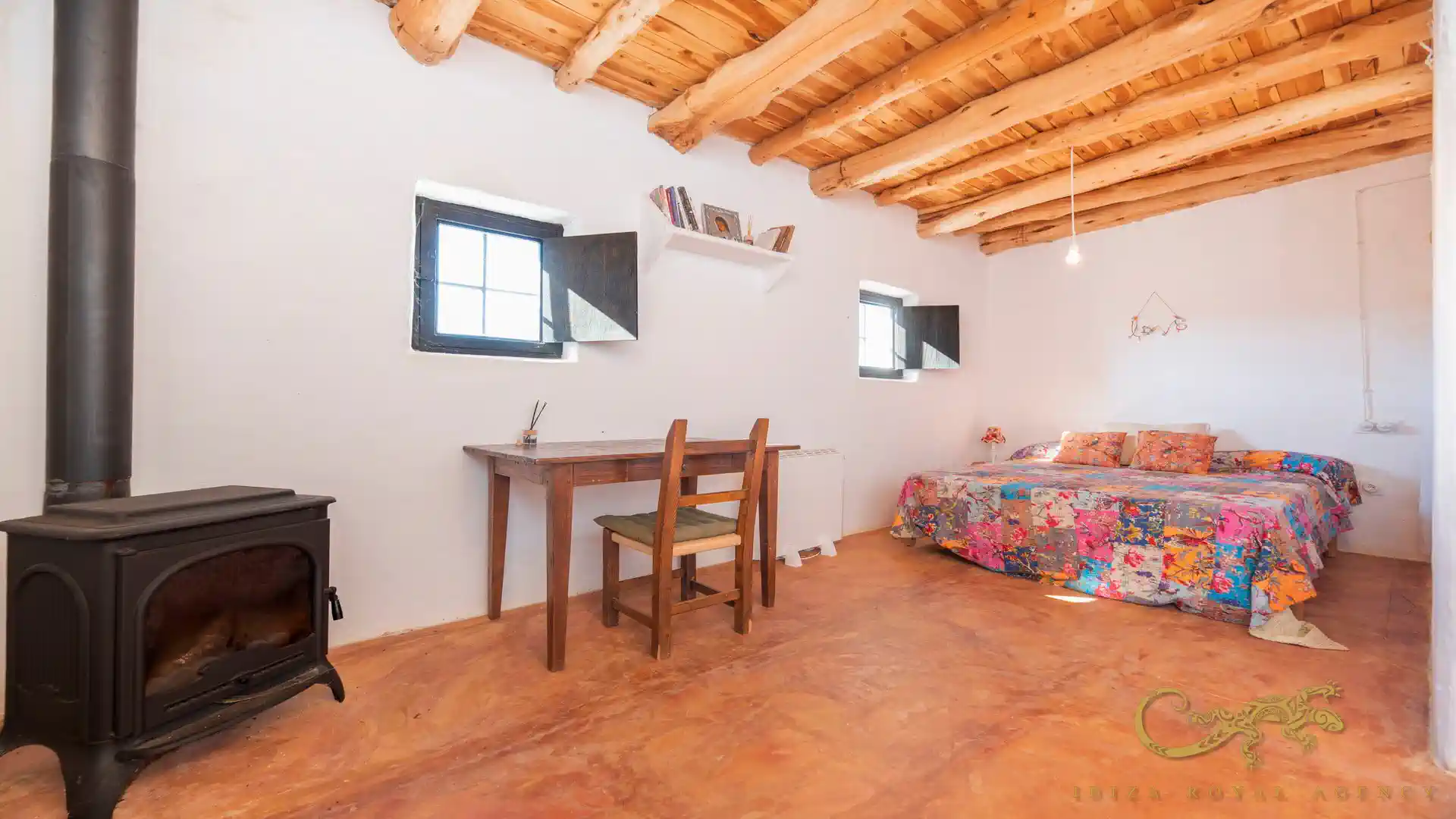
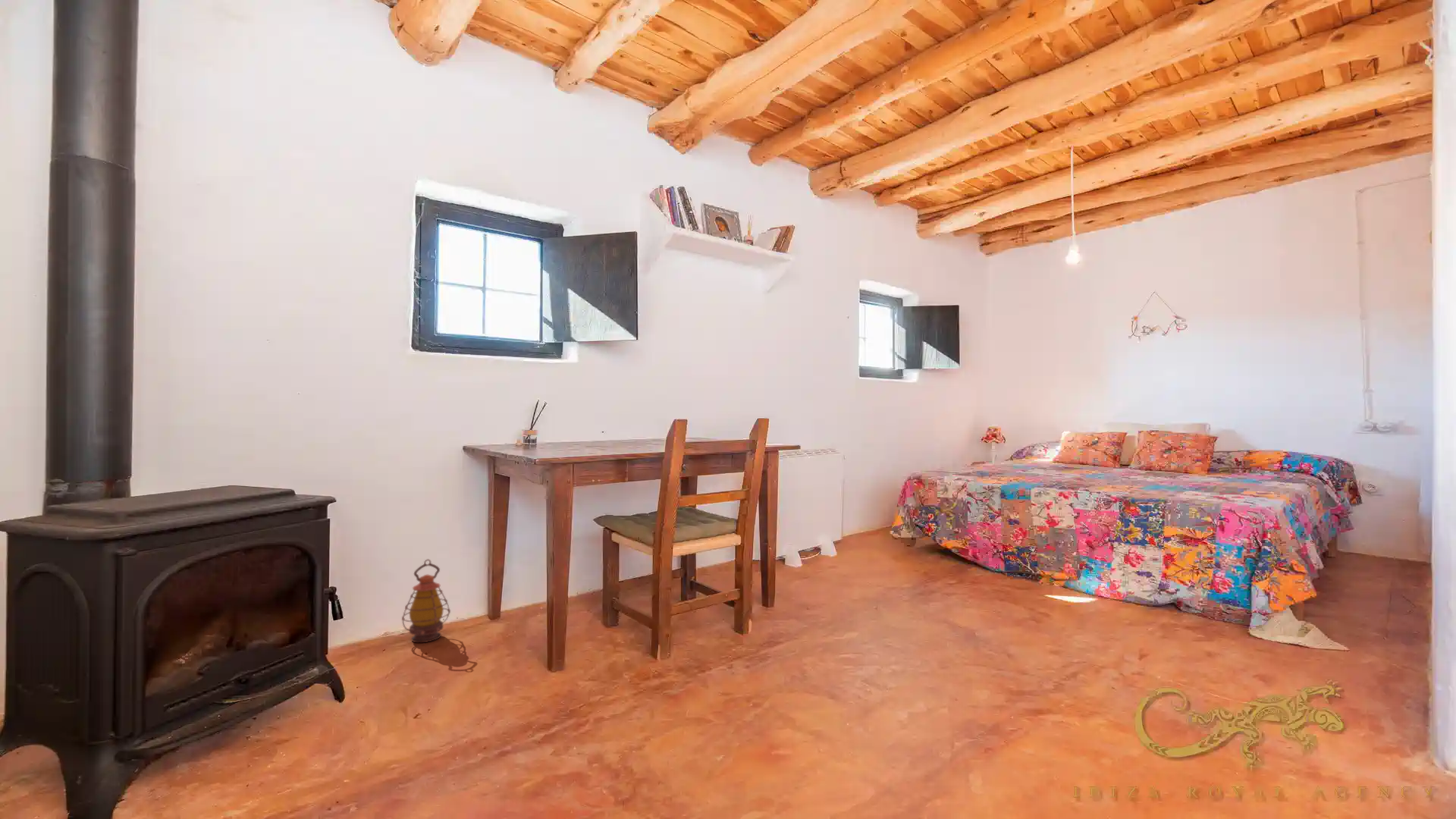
+ lantern (426, 598)
